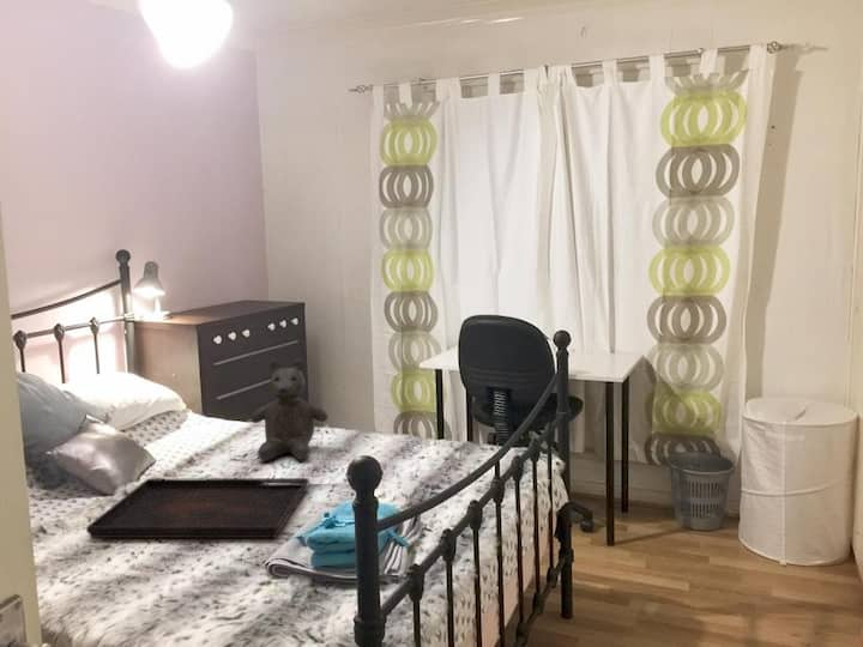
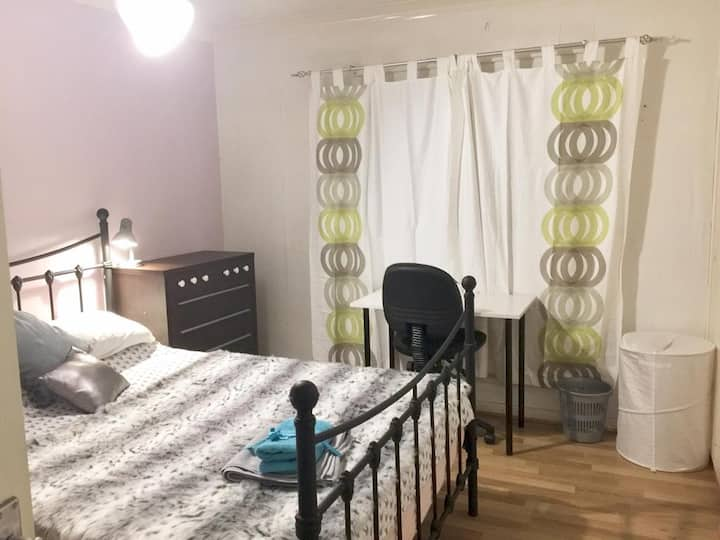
- serving tray (206, 506)
- teddy bear (285, 407)
